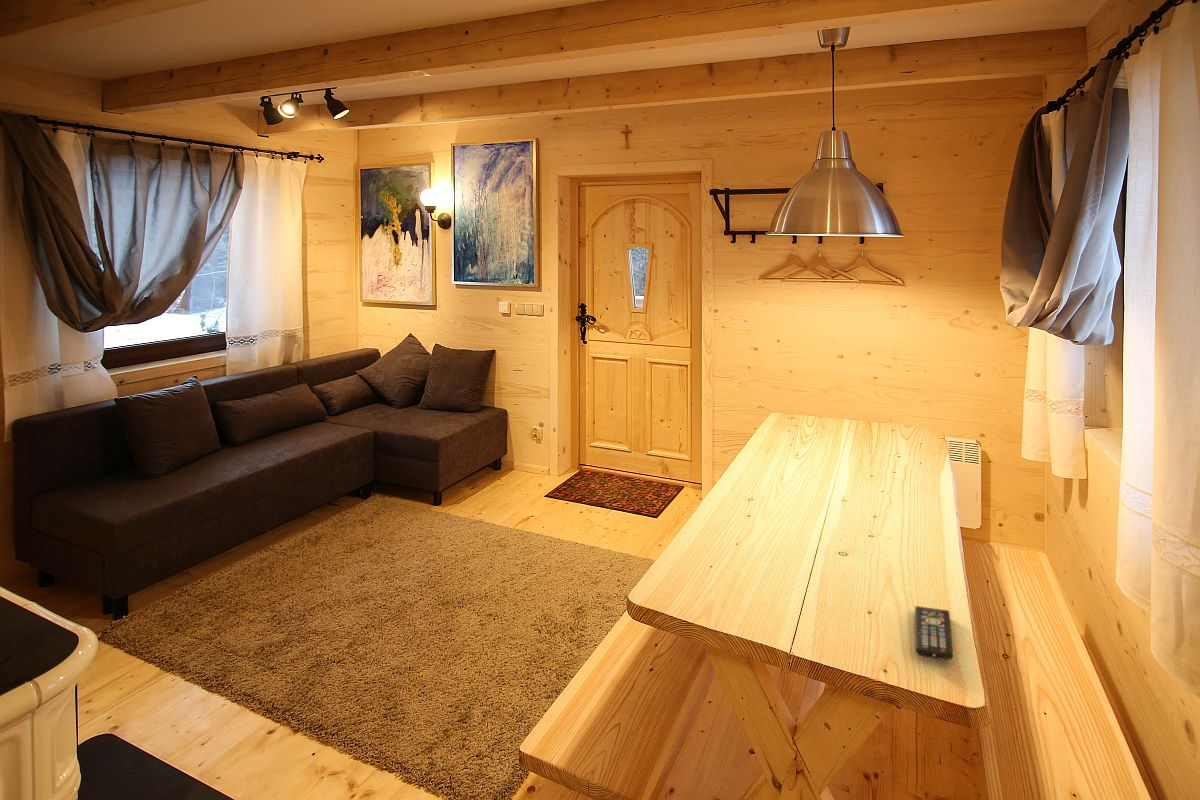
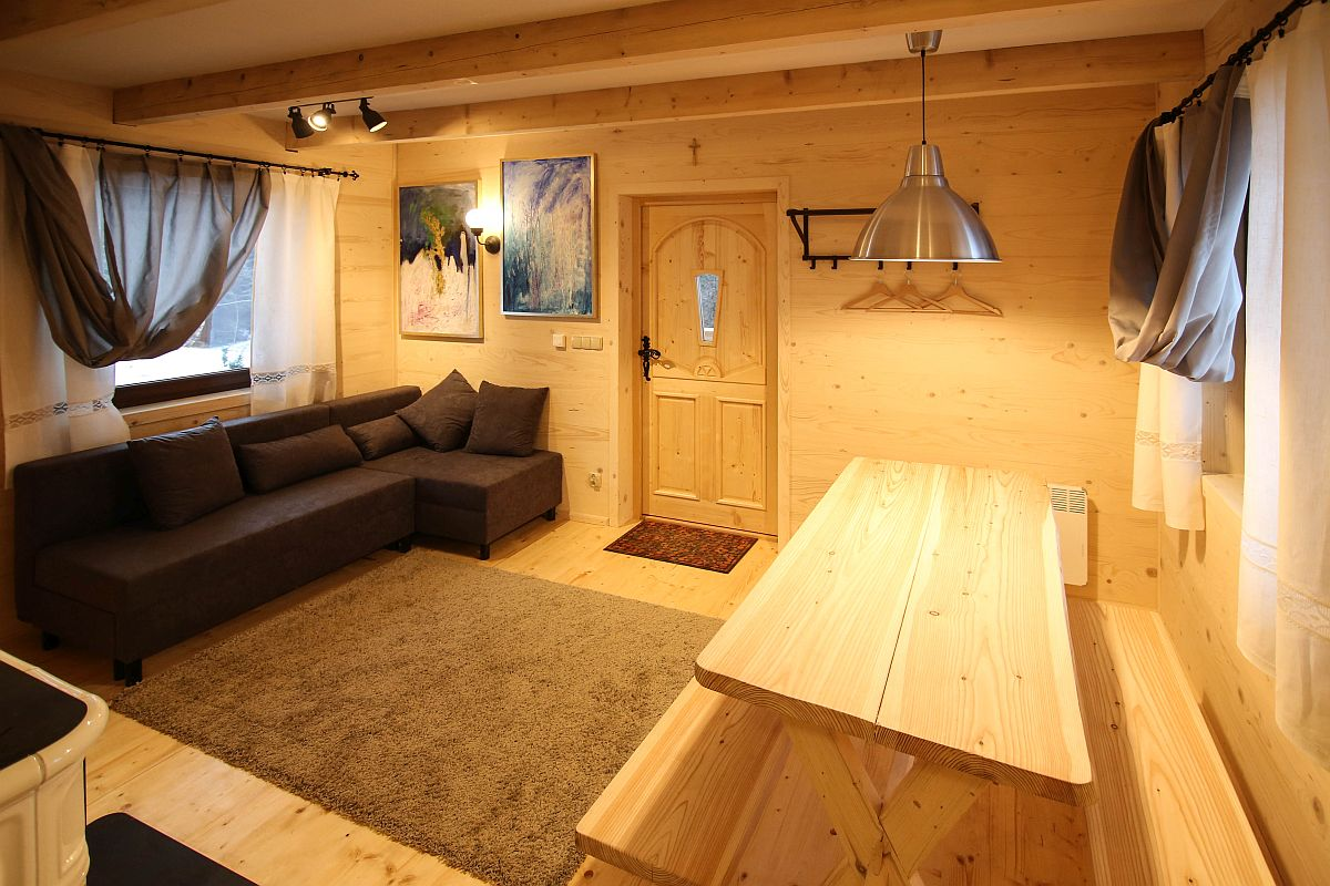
- remote control (932, 630)
